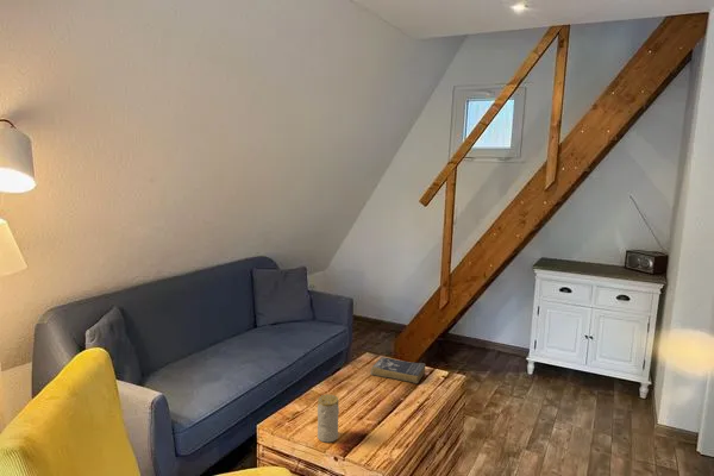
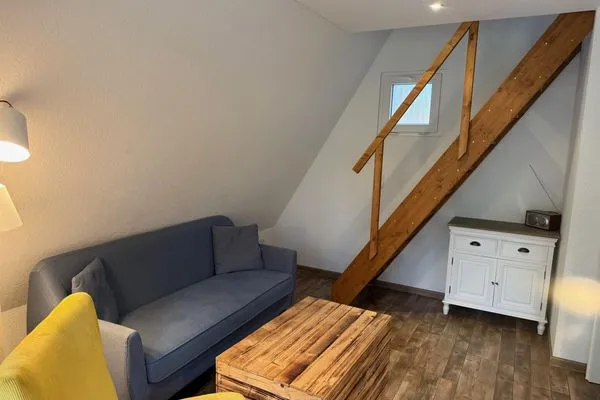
- book (397, 369)
- candle (327, 418)
